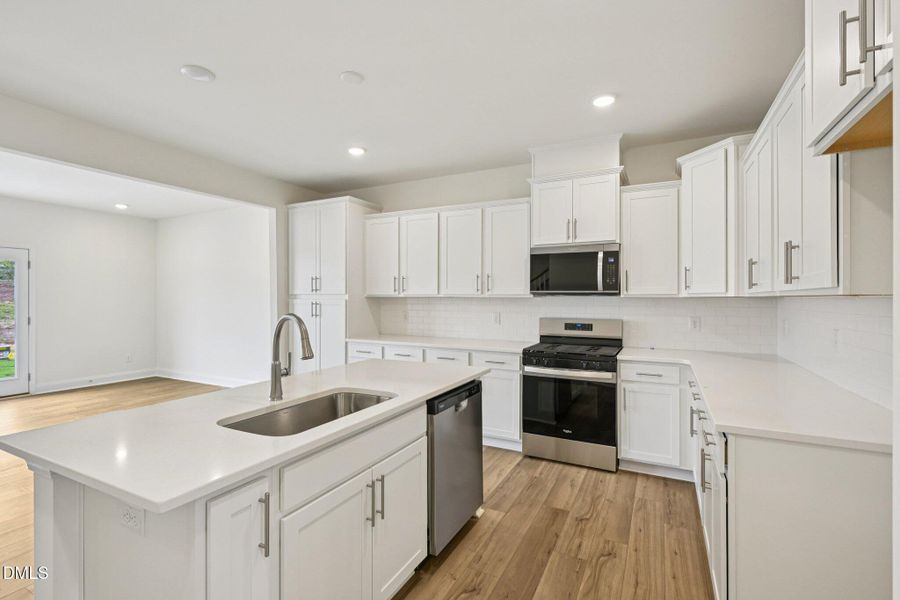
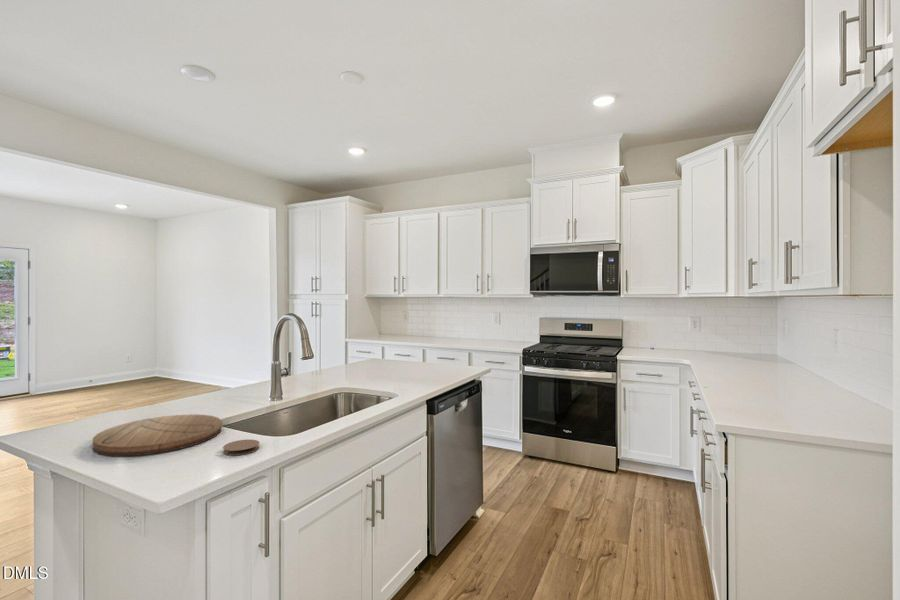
+ cutting board (161, 432)
+ coaster (241, 447)
